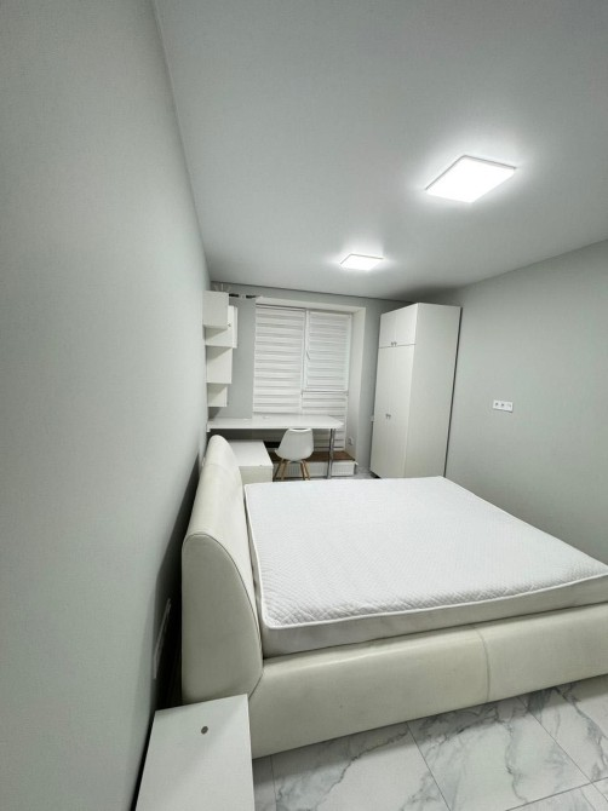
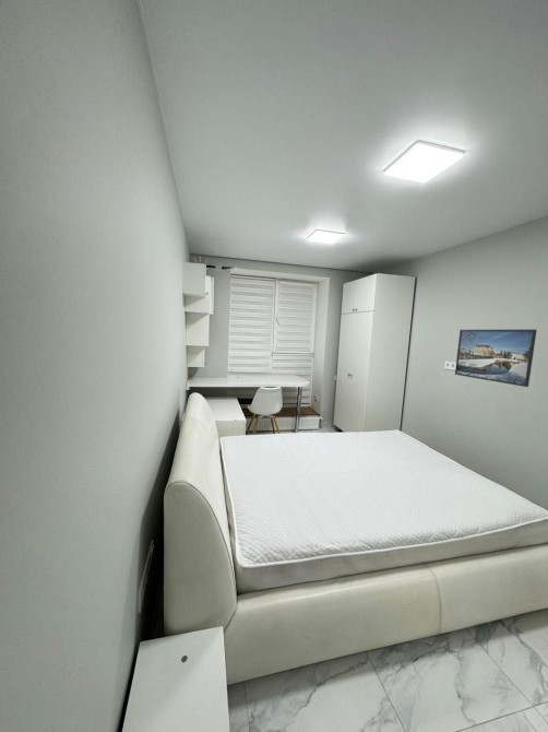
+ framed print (490, 354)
